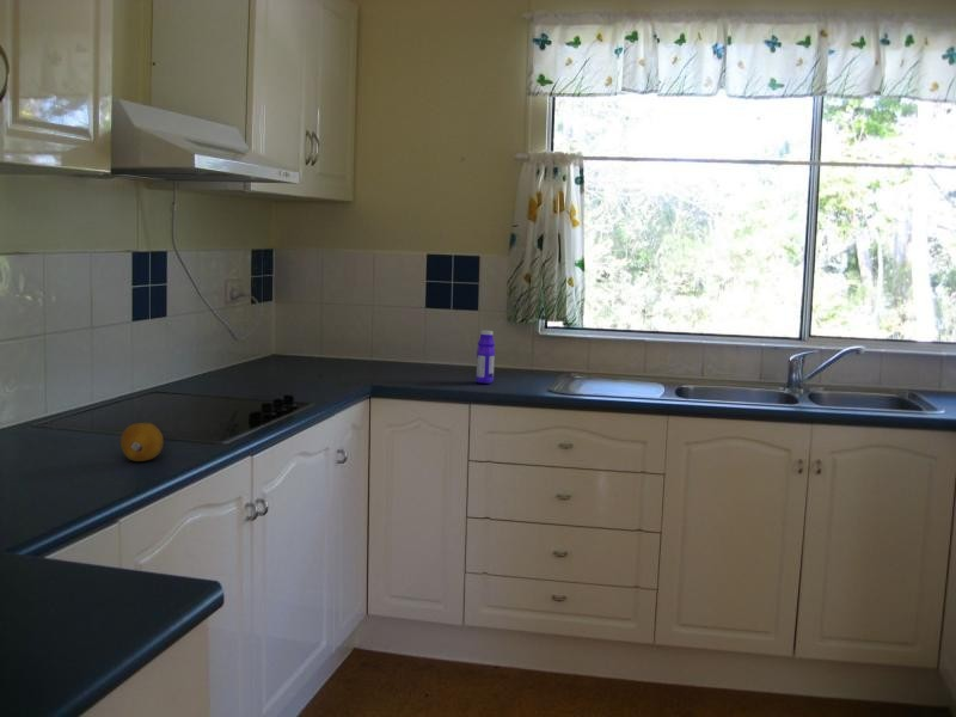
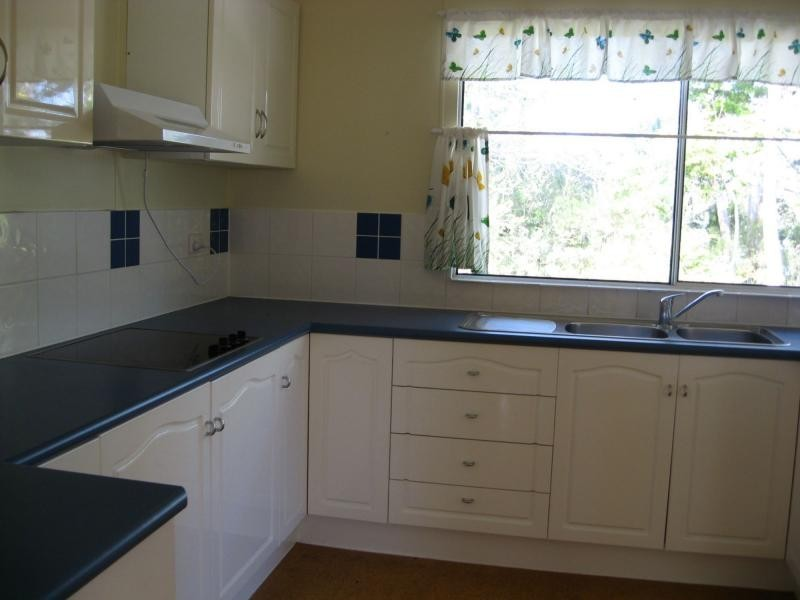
- bottle (485, 356)
- fruit (141, 441)
